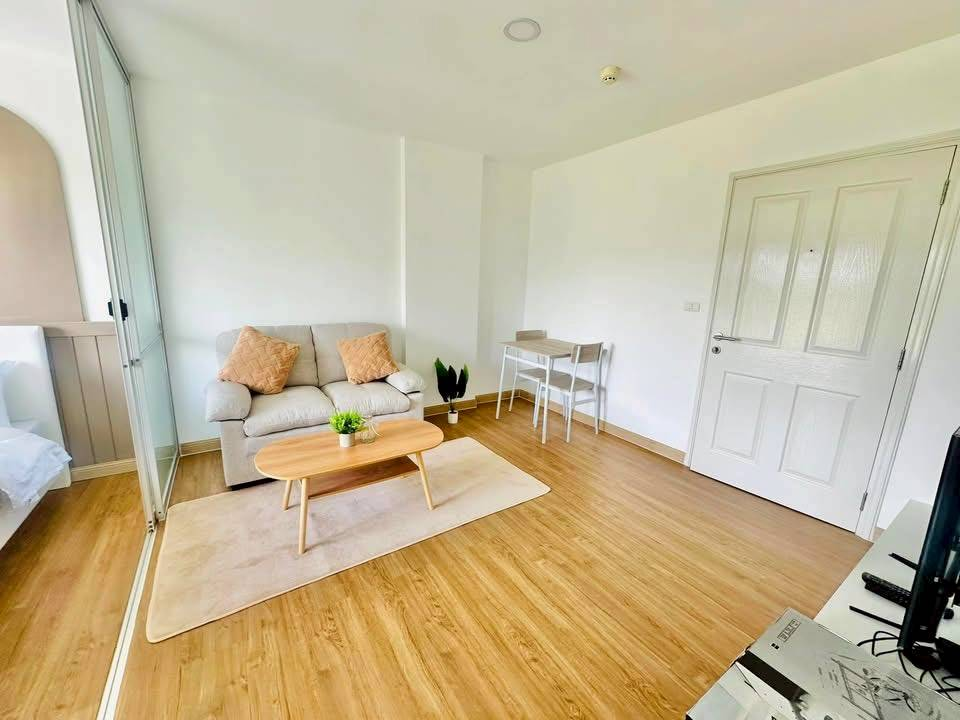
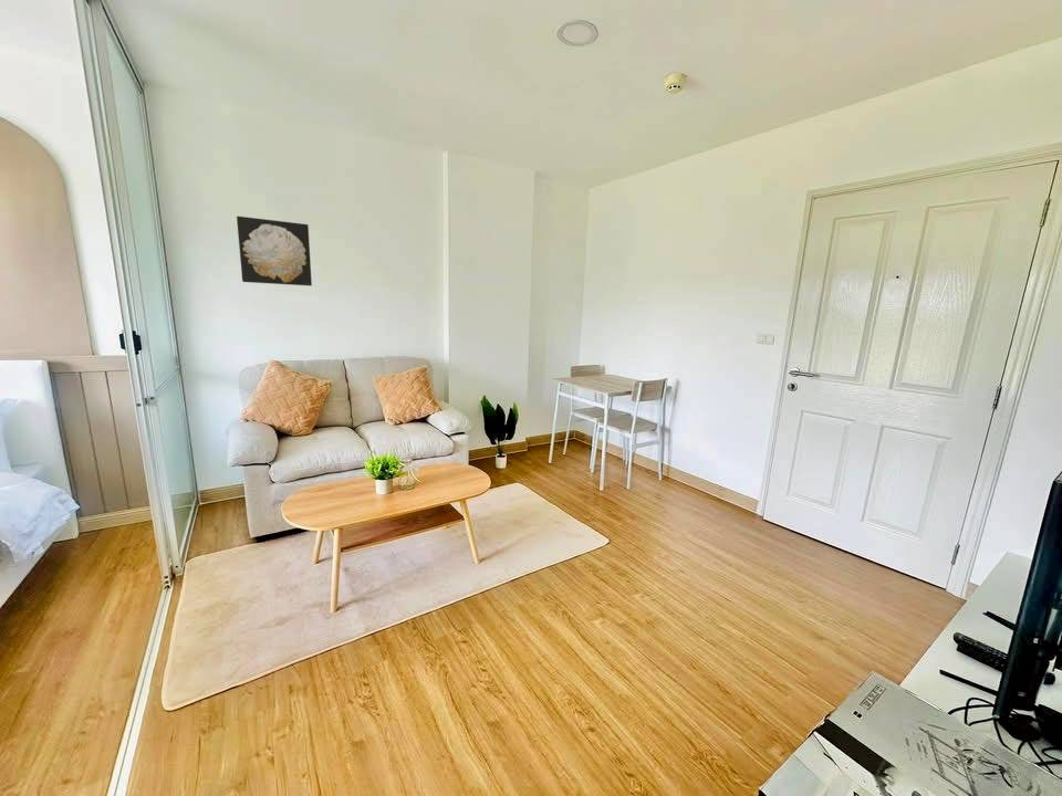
+ wall art (275, 252)
